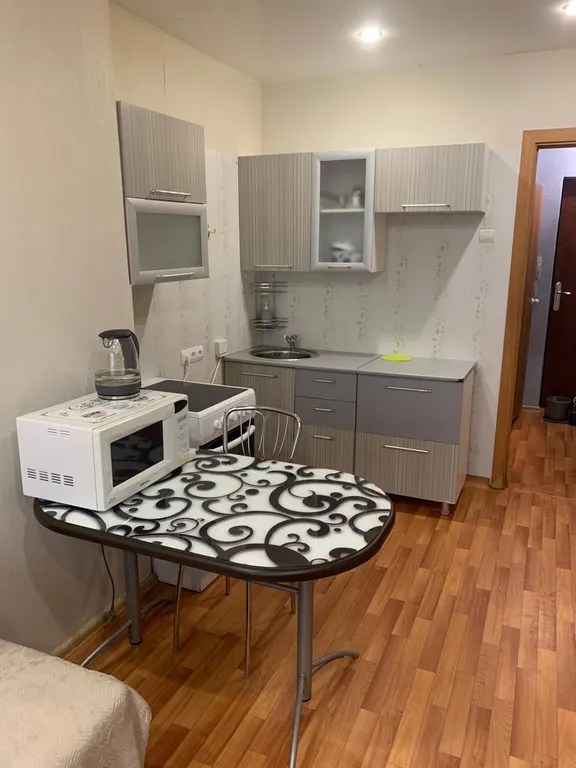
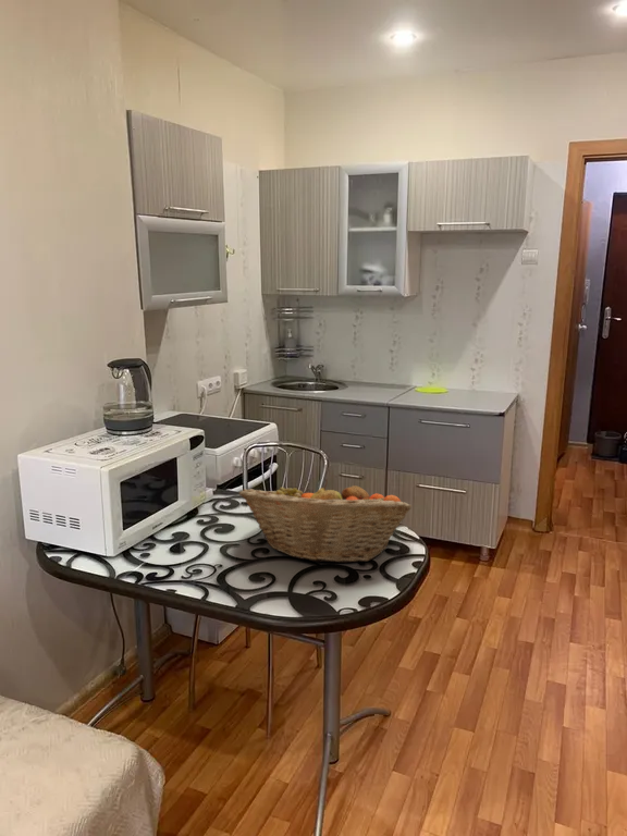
+ fruit basket (323, 512)
